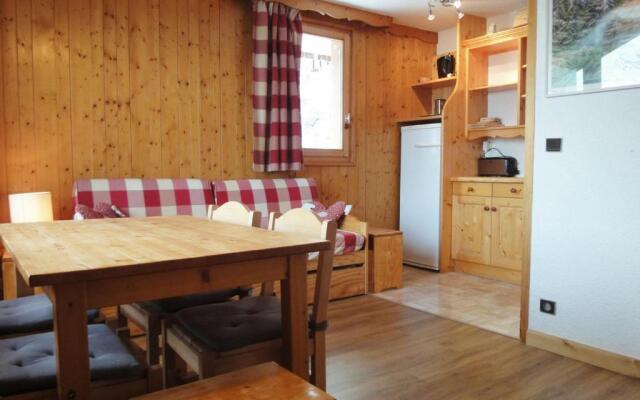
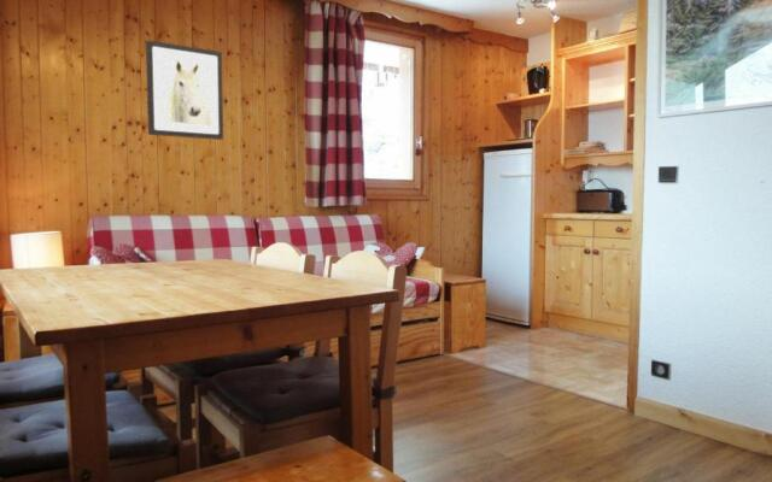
+ wall art (186, 92)
